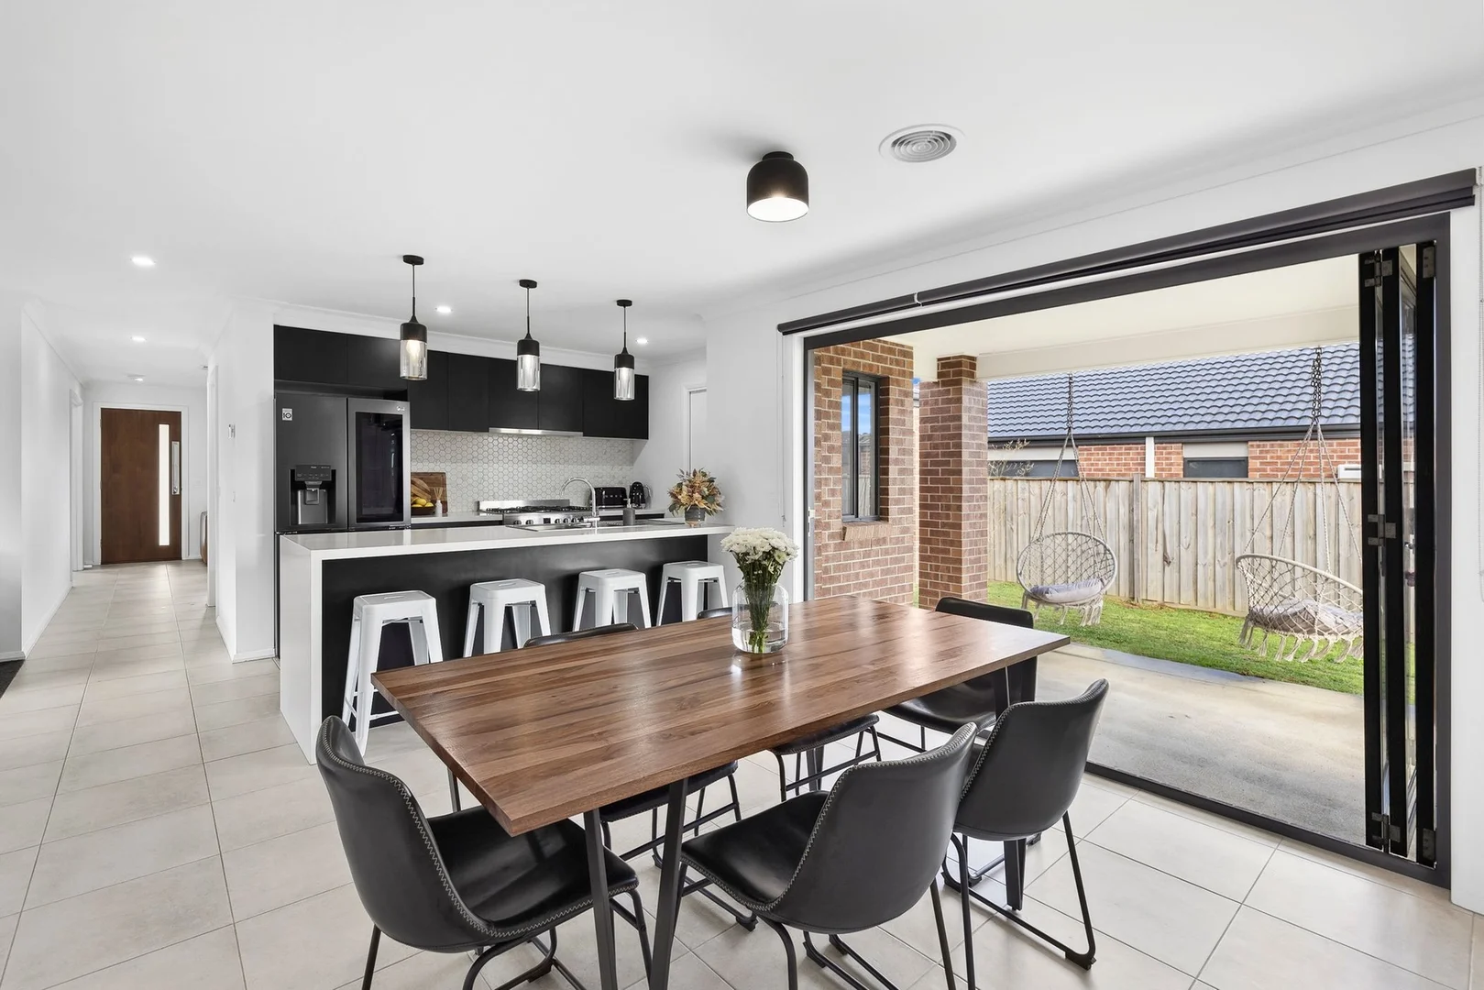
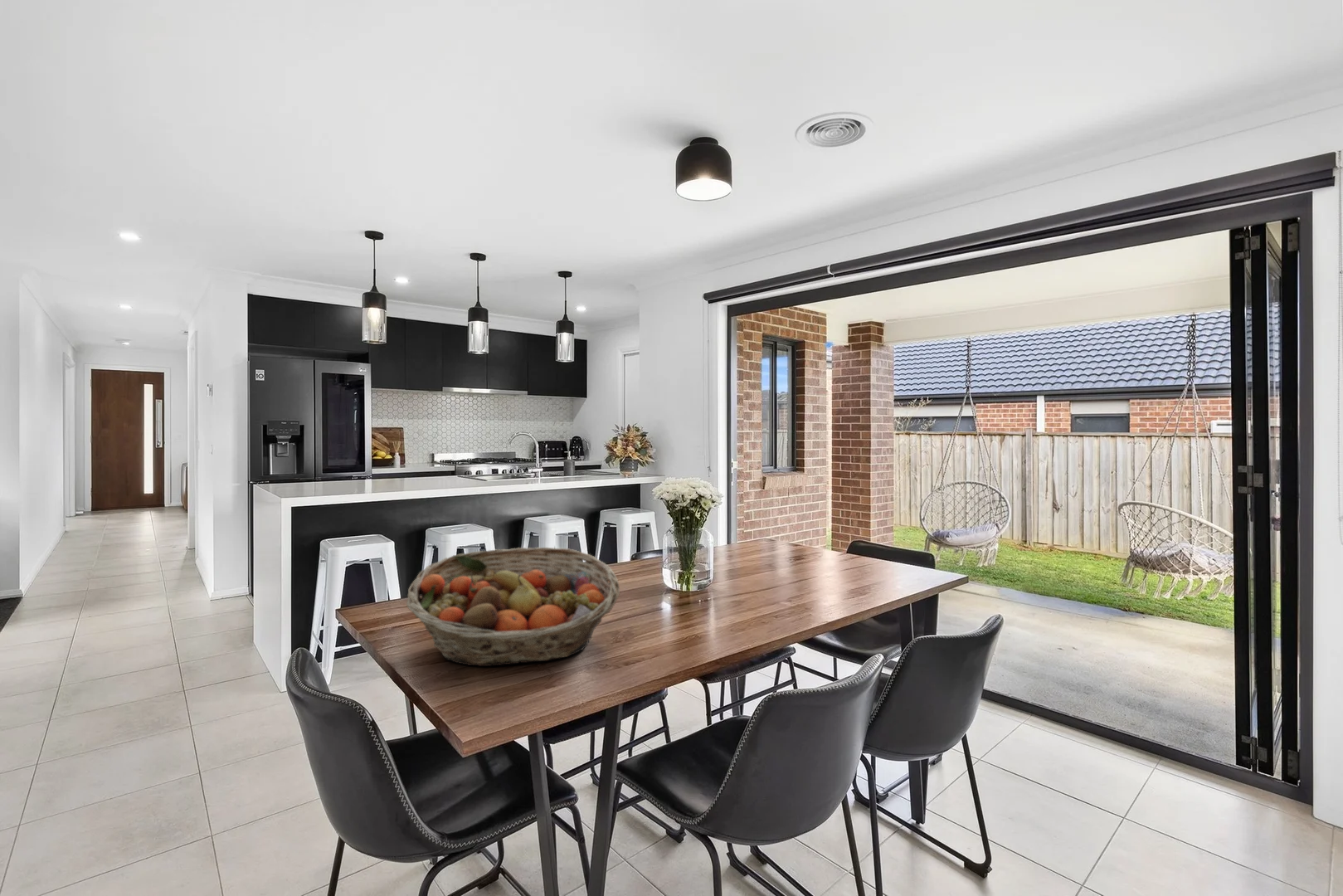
+ fruit basket (517, 601)
